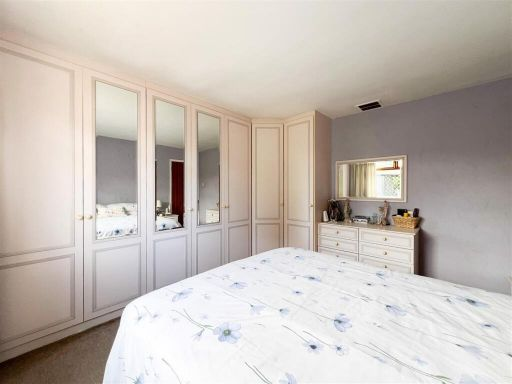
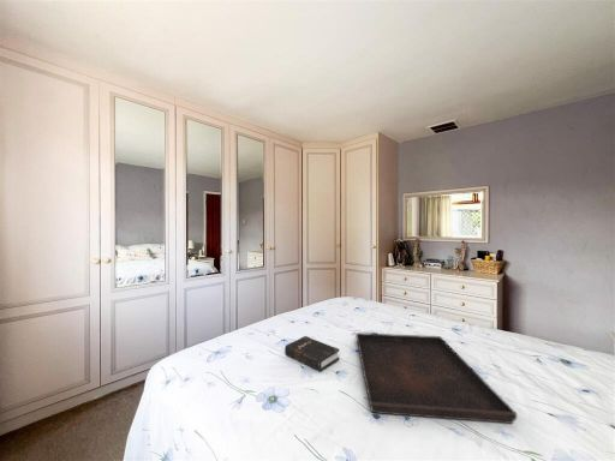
+ hardback book (311, 352)
+ serving tray (413, 366)
